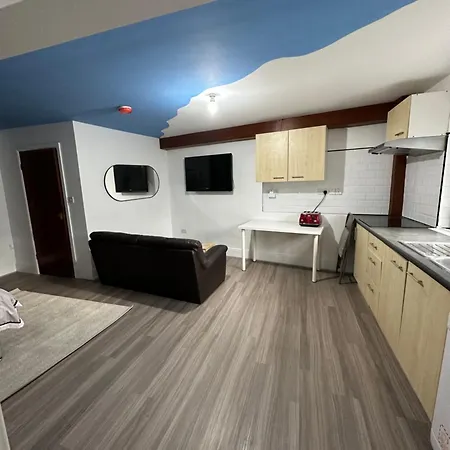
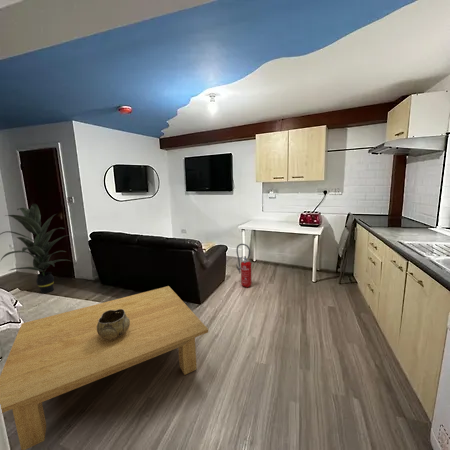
+ fire extinguisher (244, 264)
+ decorative bowl (113, 324)
+ coffee table (113, 346)
+ indoor plant (38, 249)
